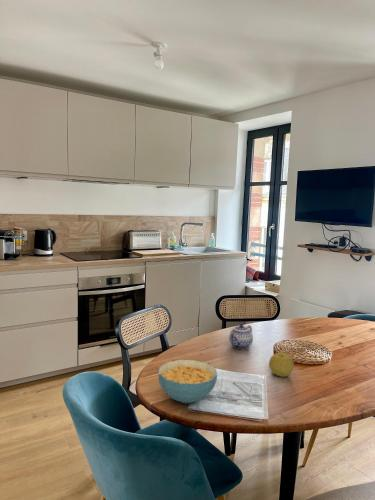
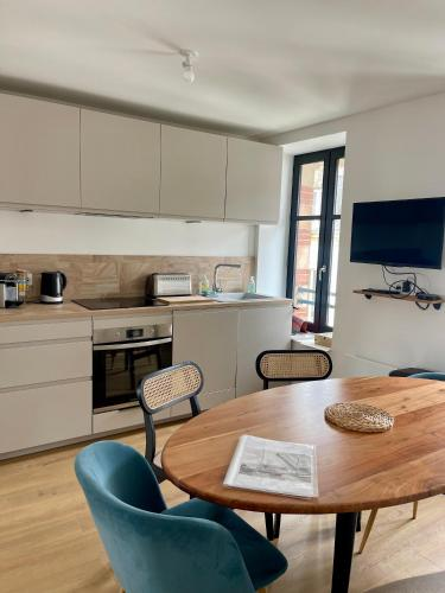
- teapot (241, 335)
- cereal bowl (187, 385)
- fruit (281, 364)
